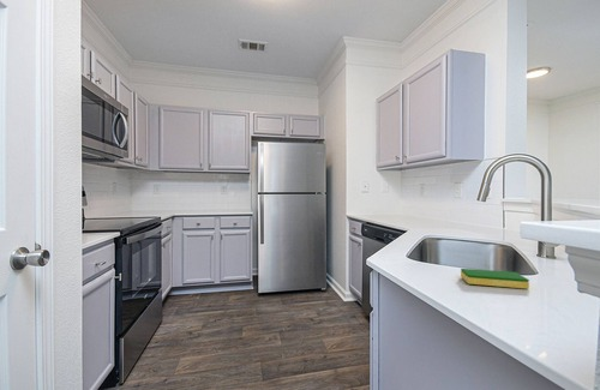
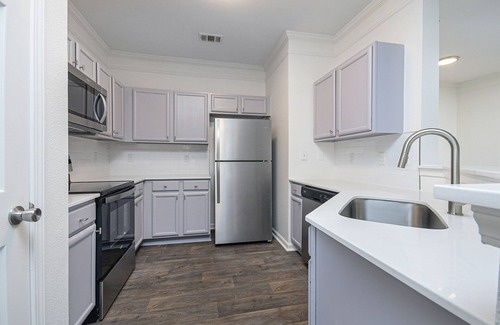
- dish sponge (492, 277)
